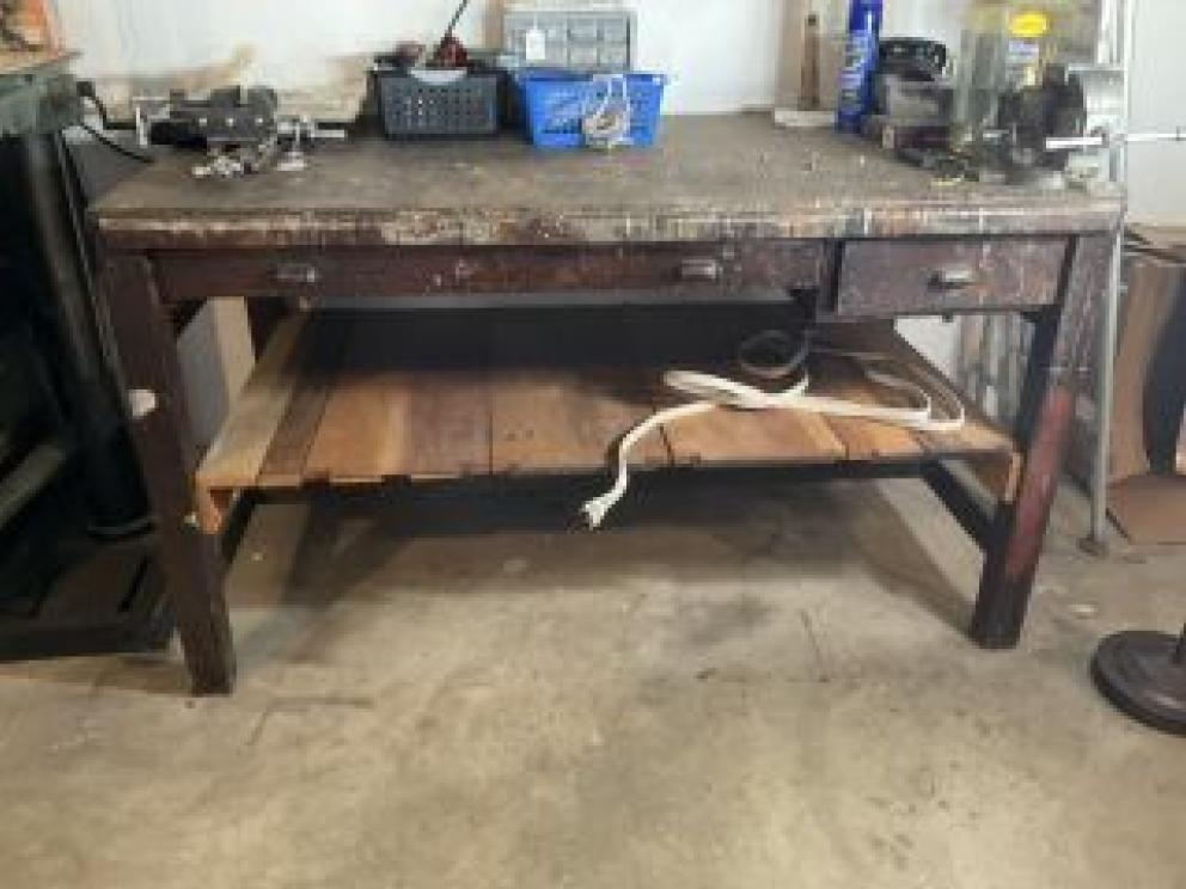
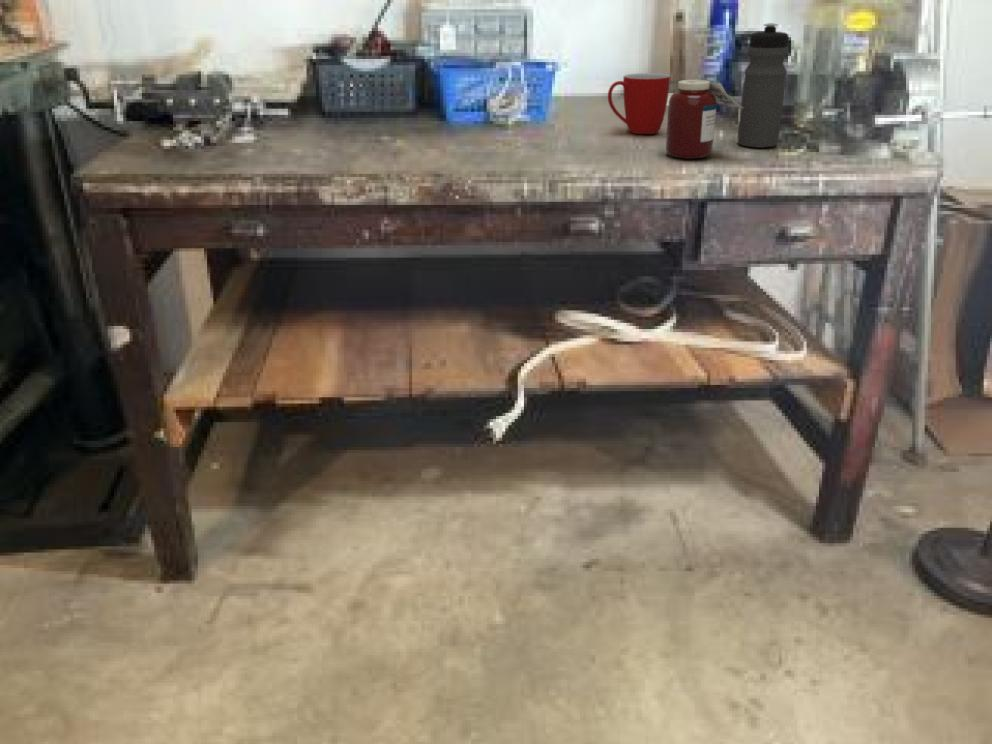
+ jar (700, 118)
+ mug (636, 104)
+ water bottle (763, 85)
